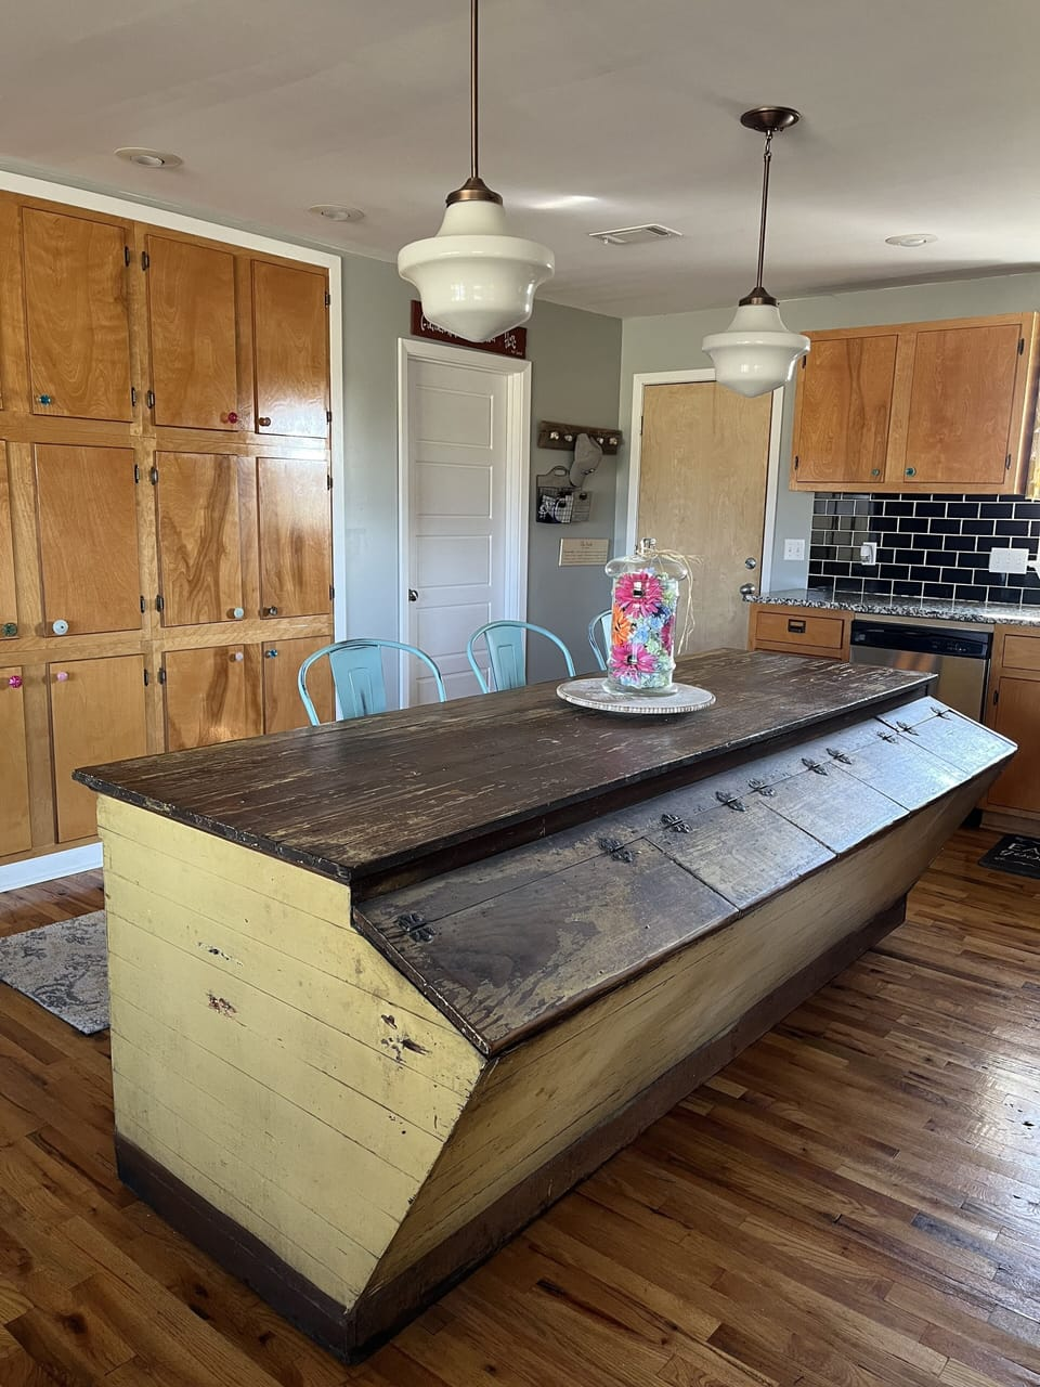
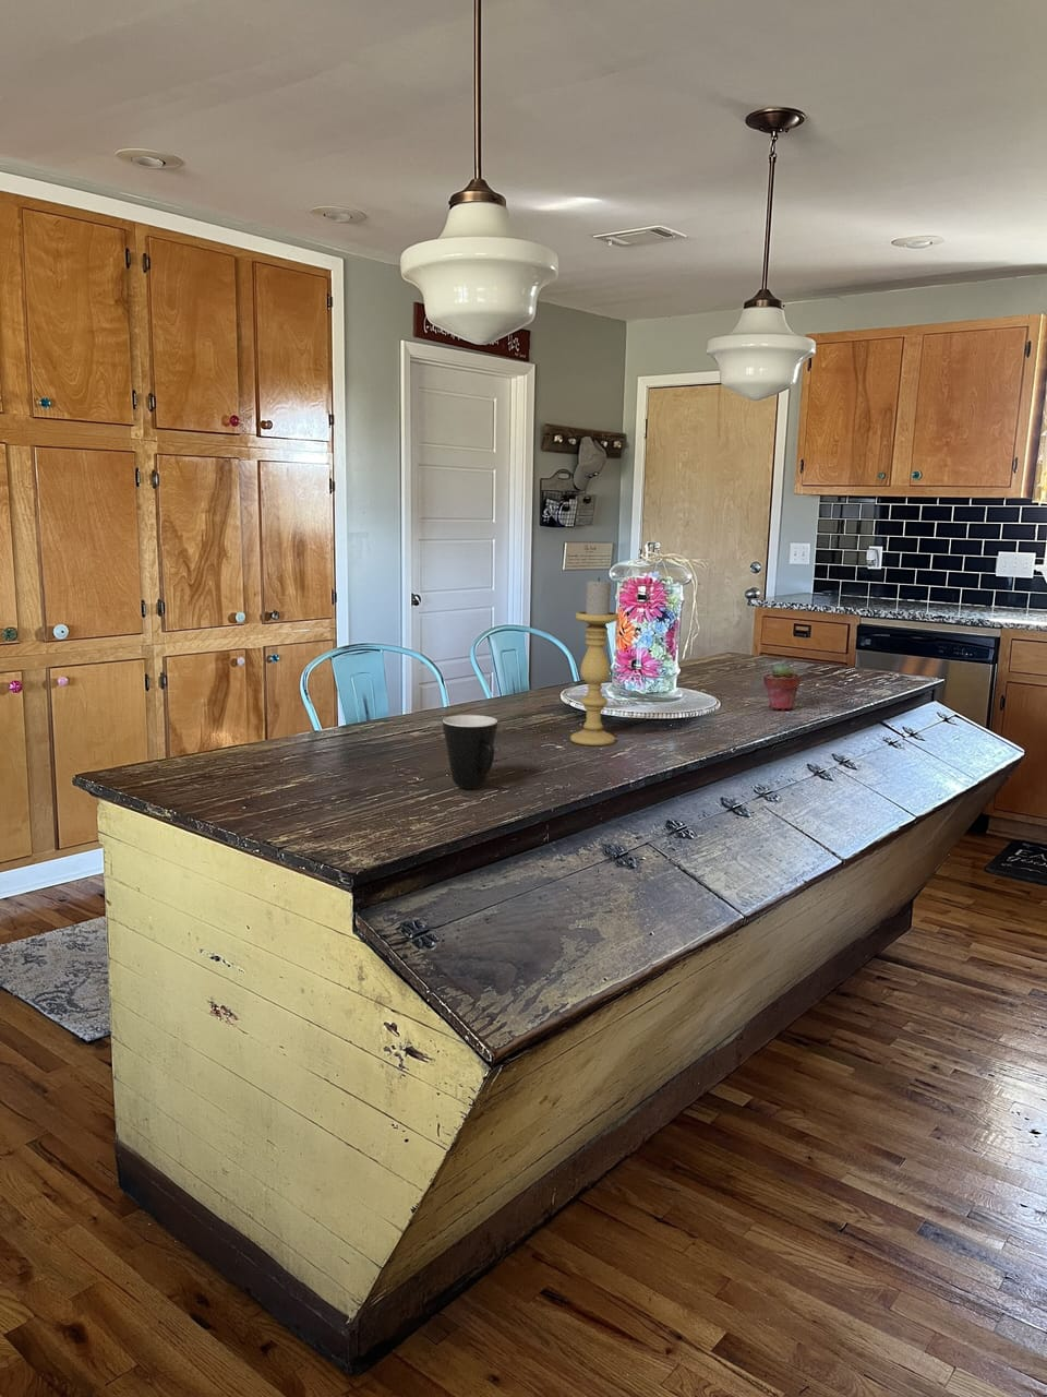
+ mug (472, 755)
+ candle holder (595, 659)
+ potted succulent (781, 684)
